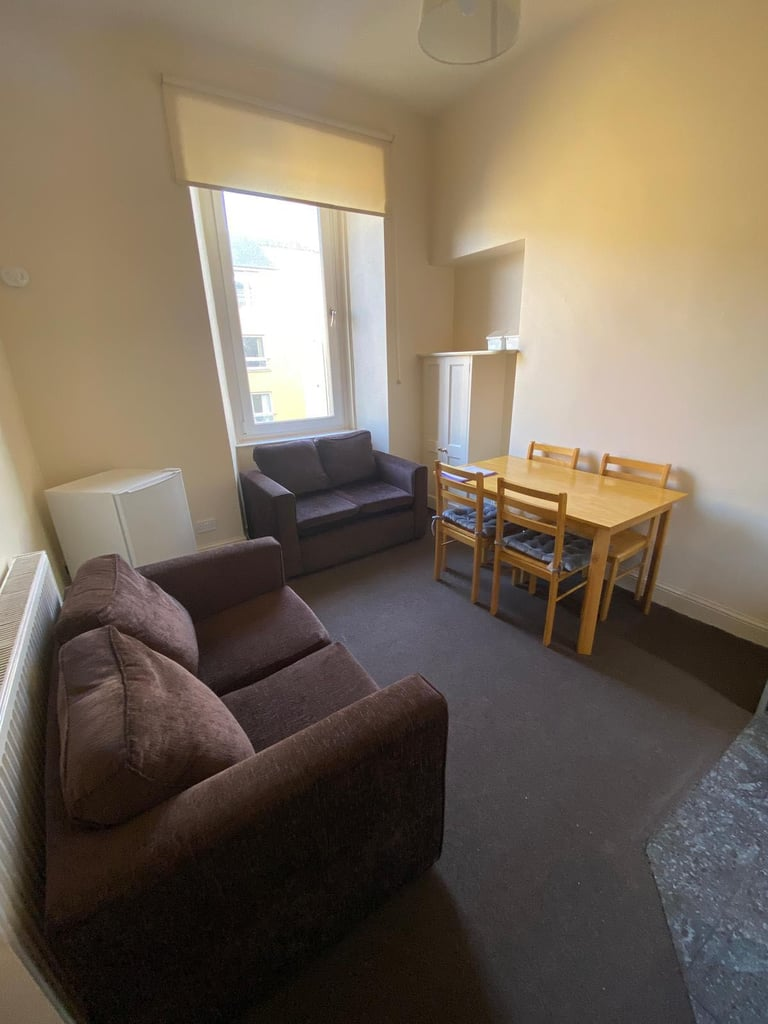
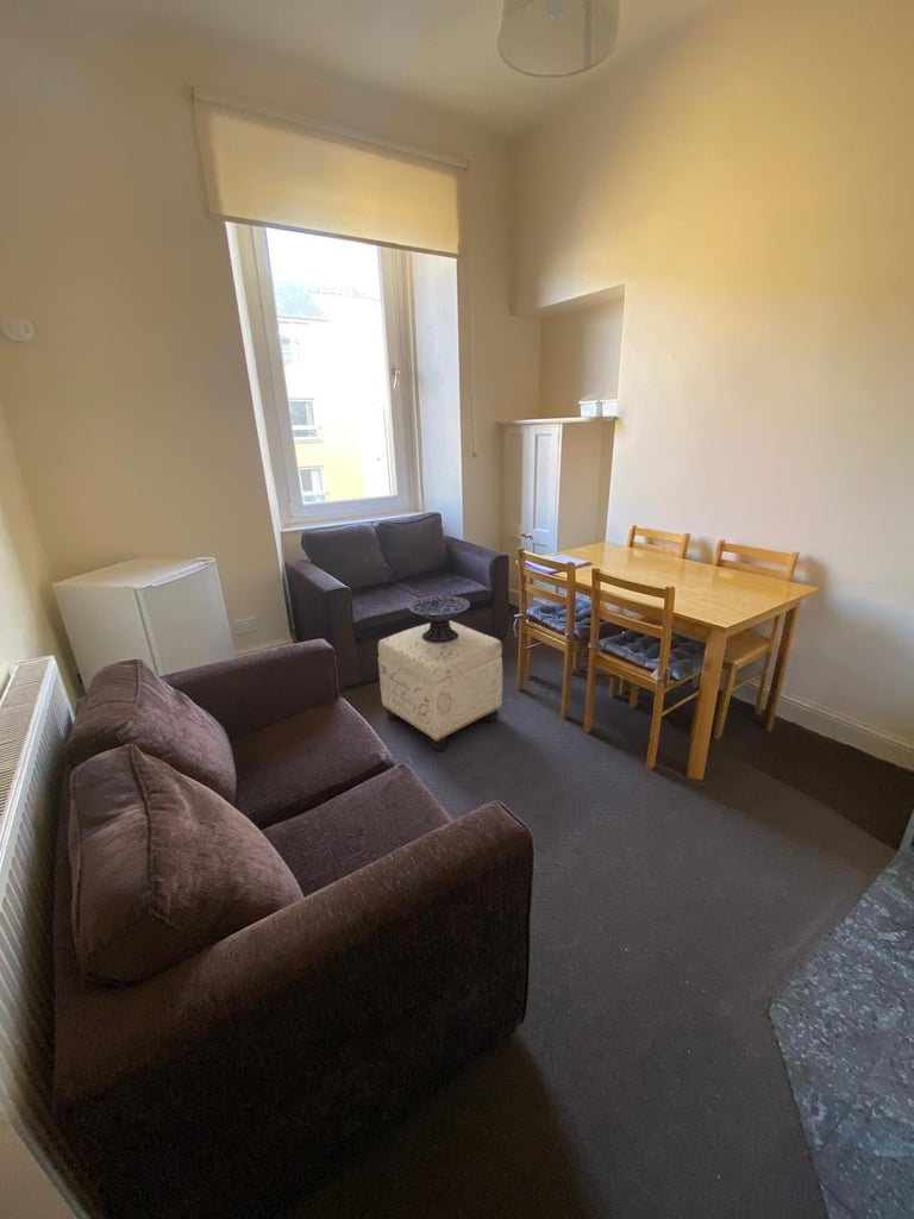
+ decorative bowl (439, 619)
+ ottoman (440, 679)
